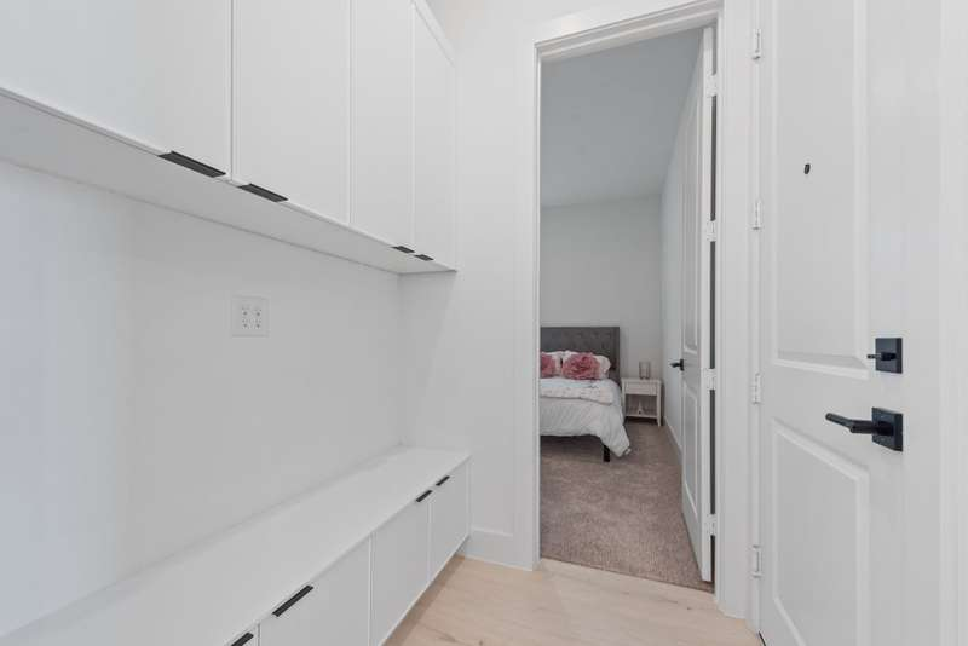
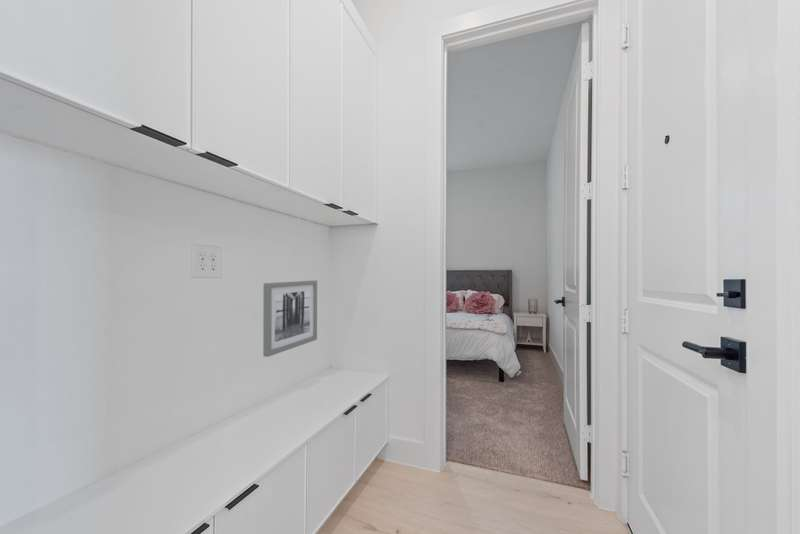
+ wall art (293, 314)
